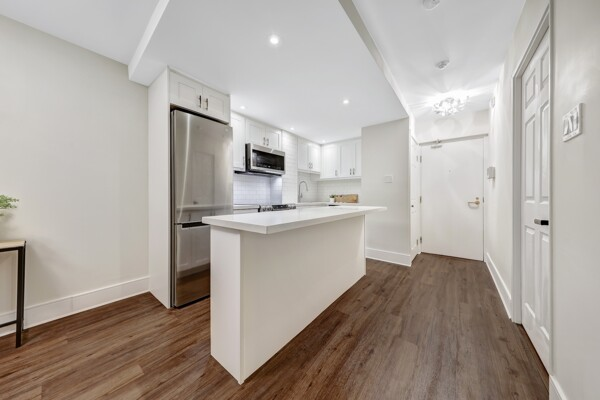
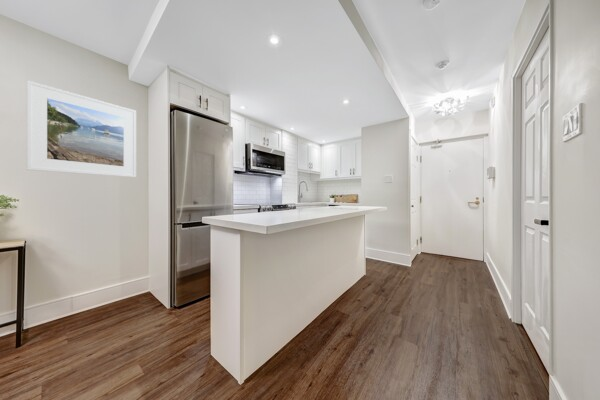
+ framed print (89, 136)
